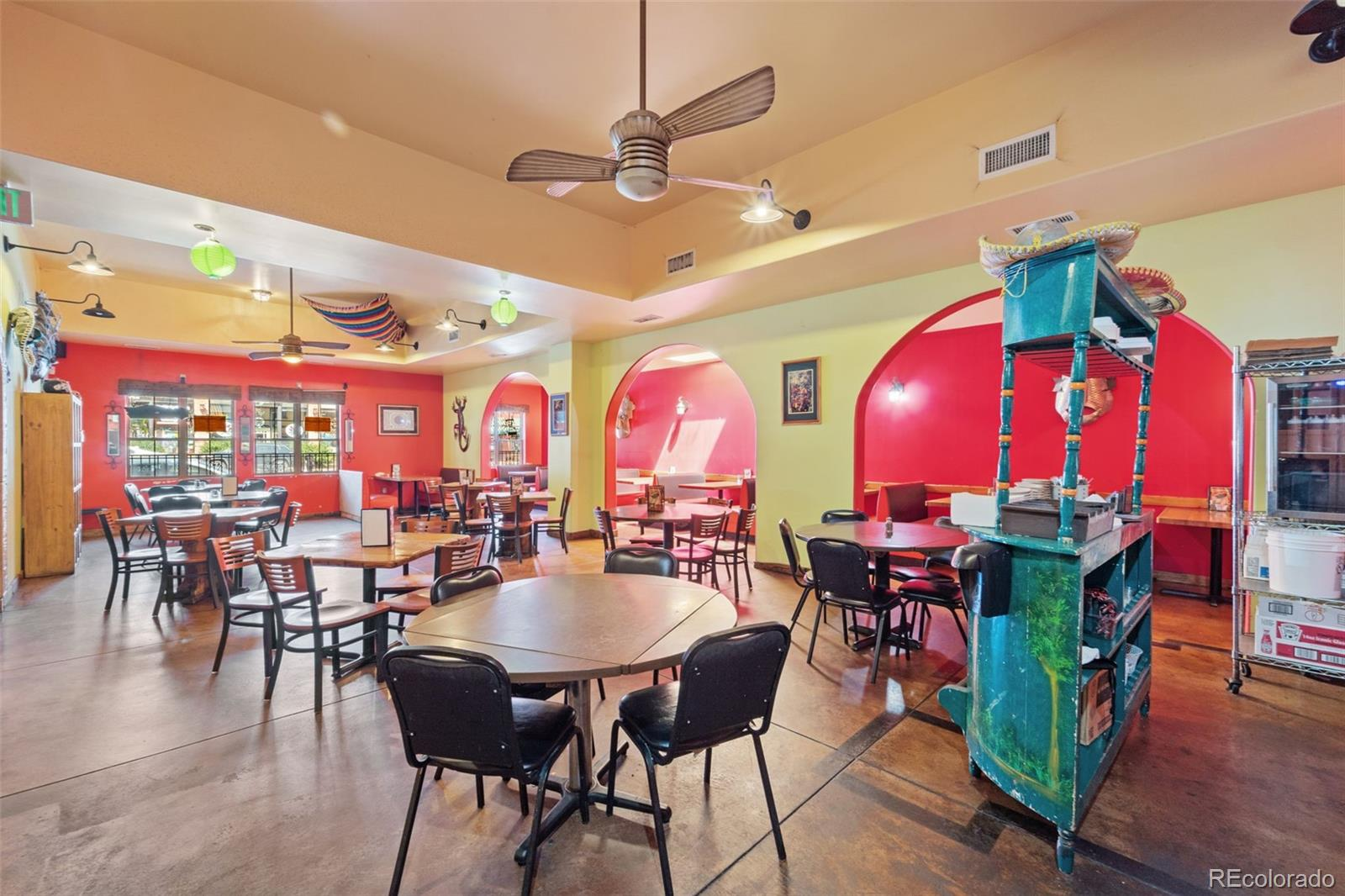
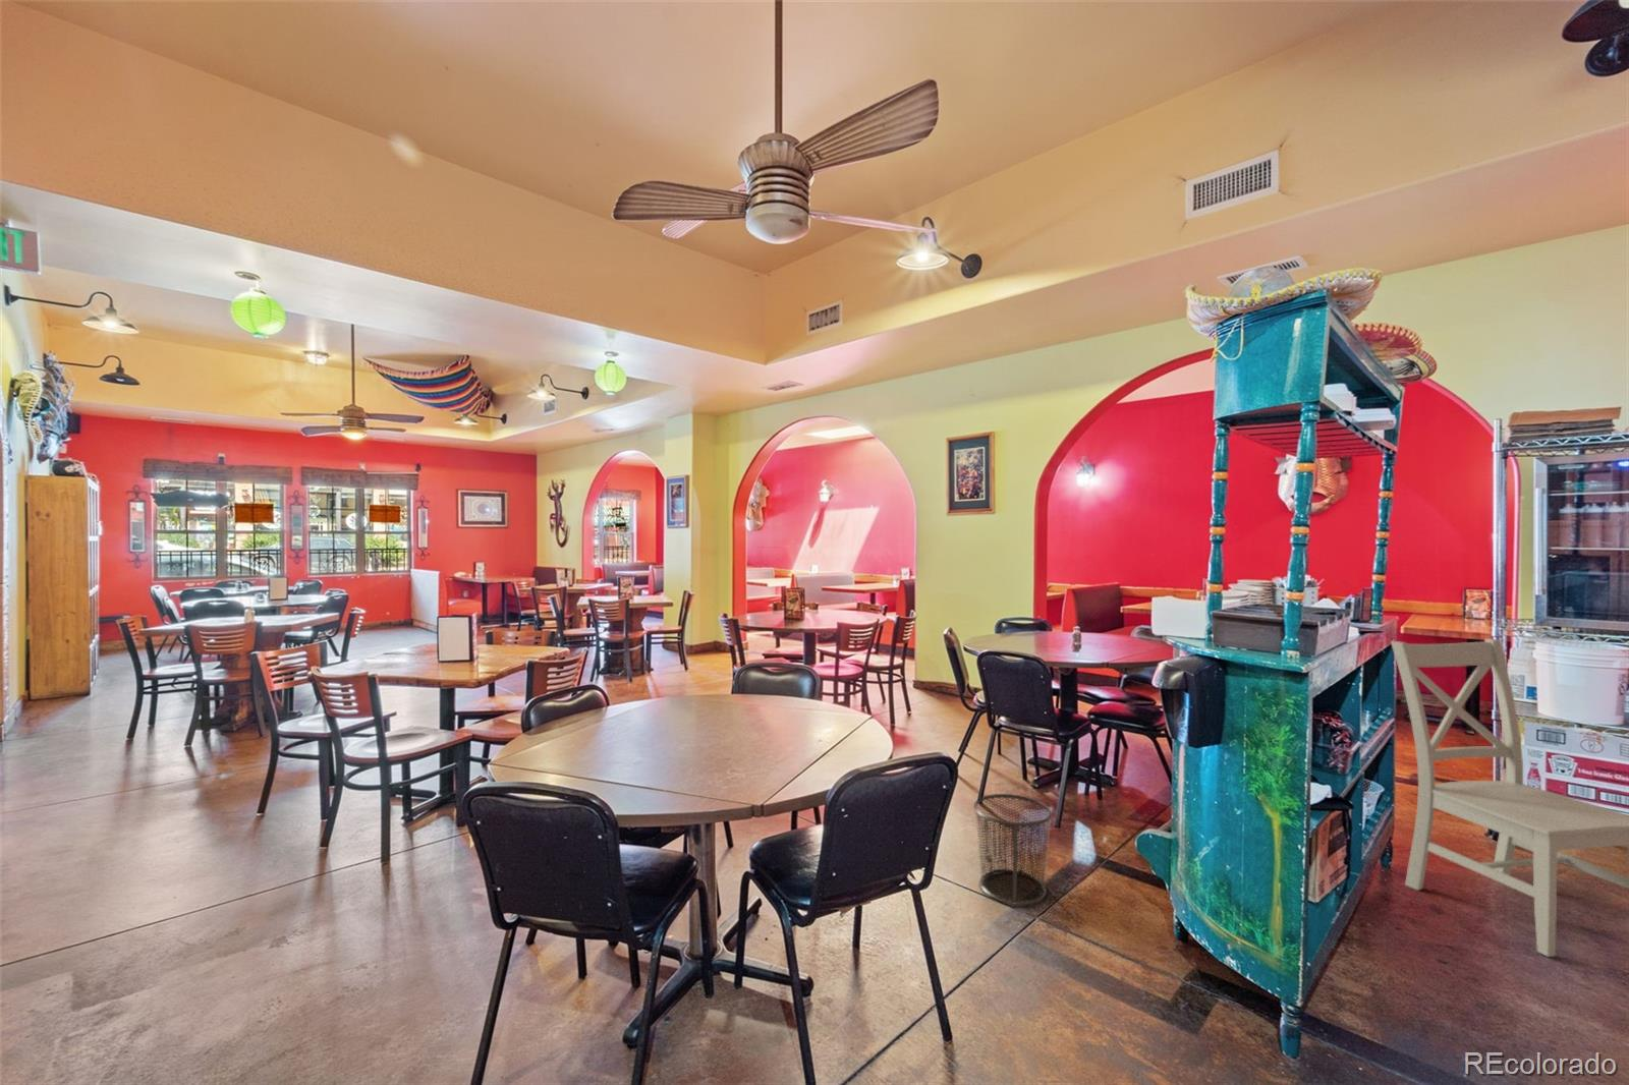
+ waste bin (1013, 846)
+ chair (1510, 780)
